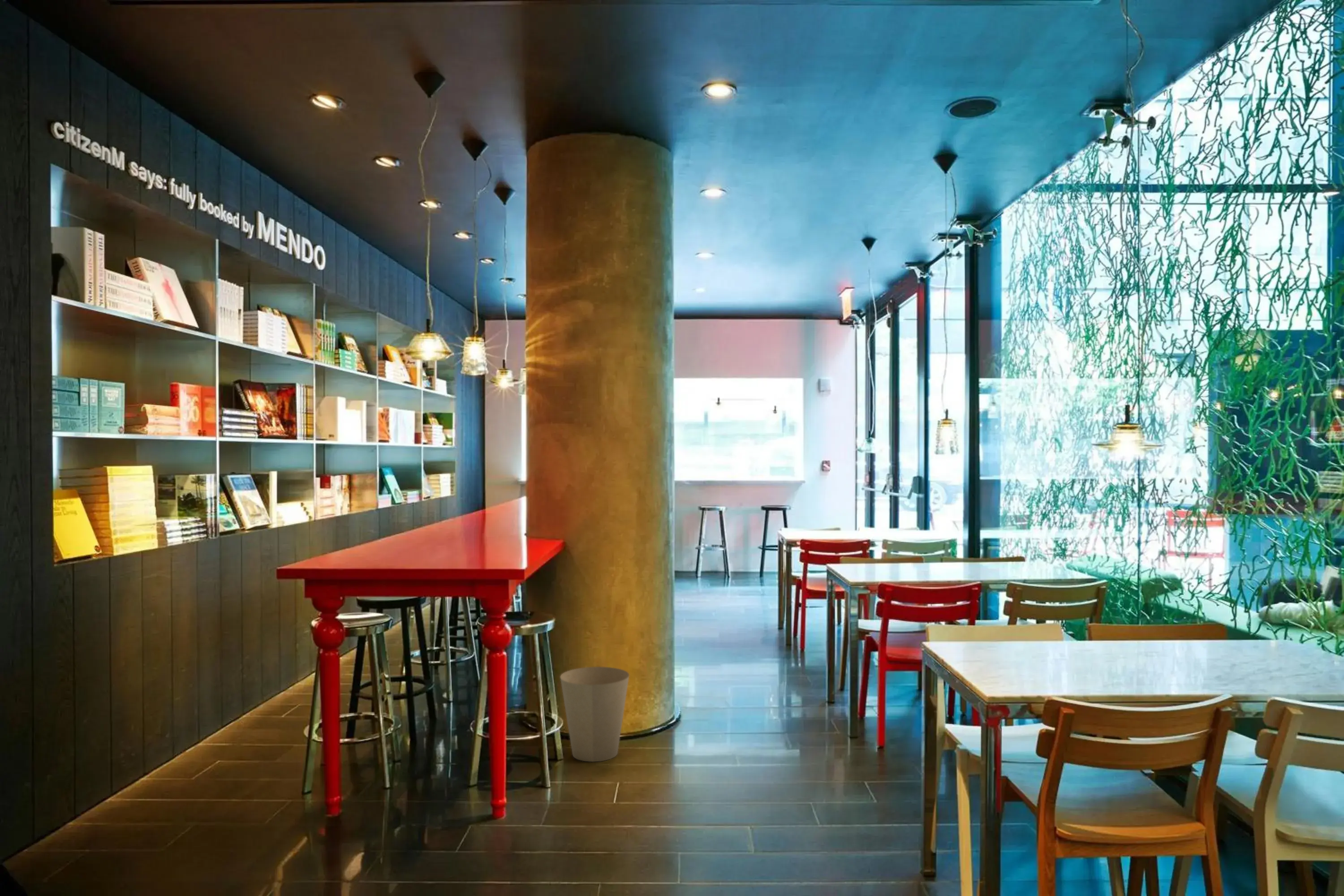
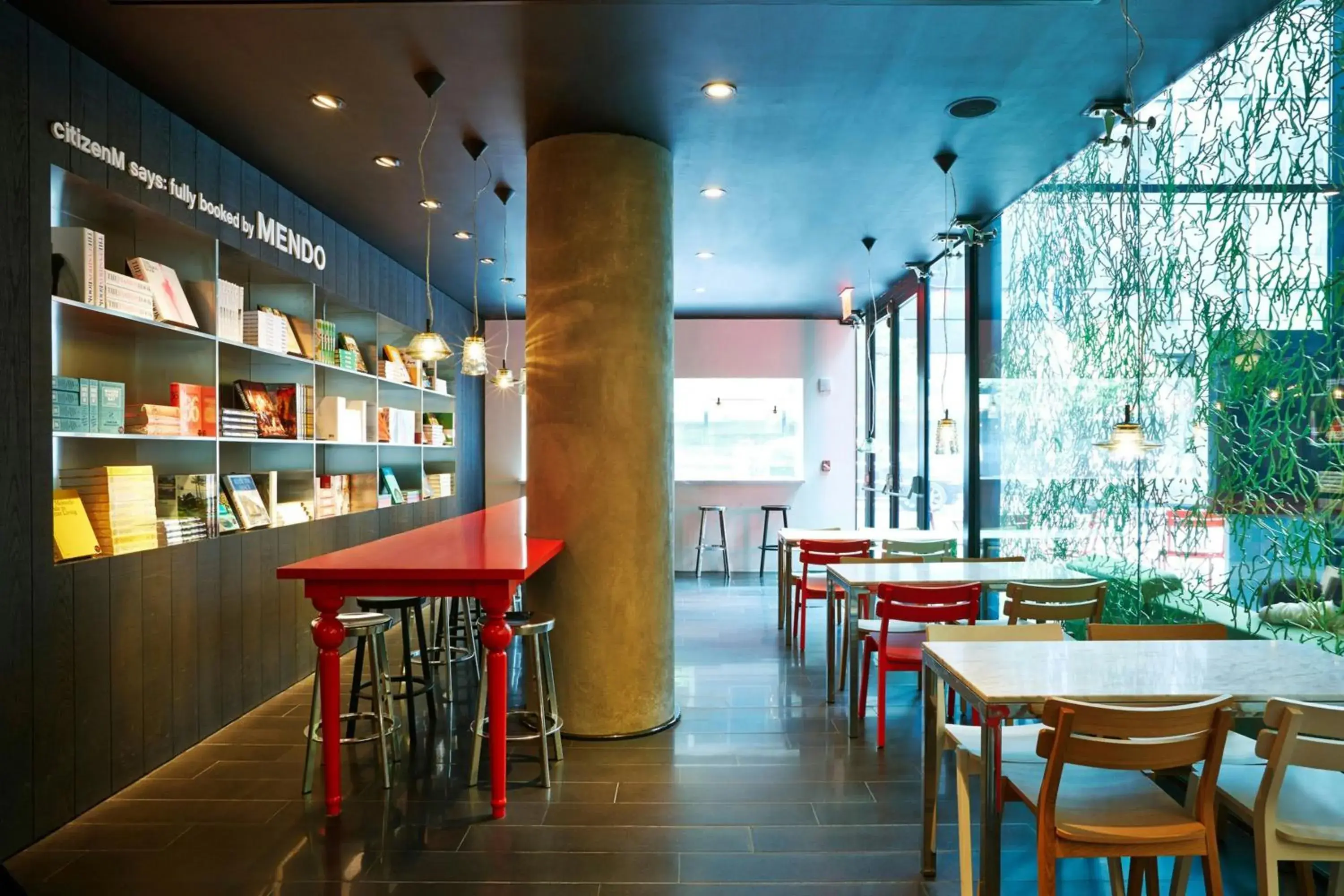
- trash can (595, 714)
